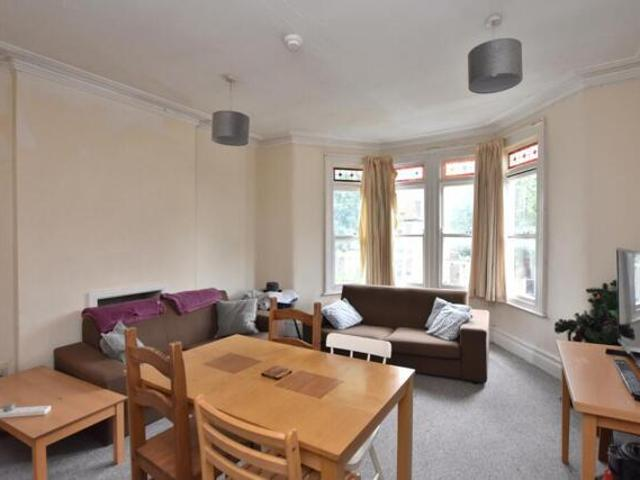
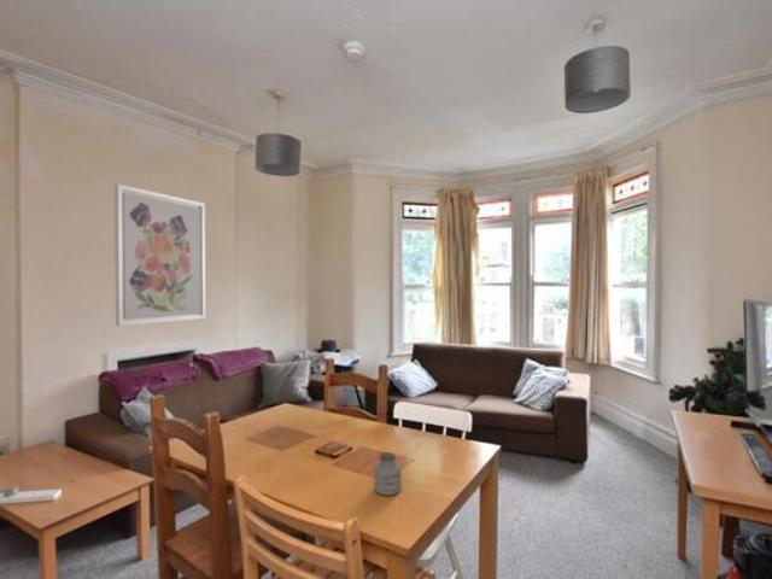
+ wall art (164, 258)
+ jar (387, 472)
